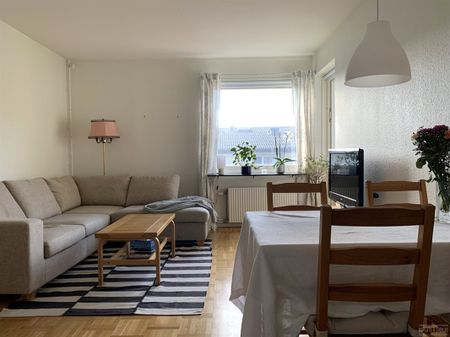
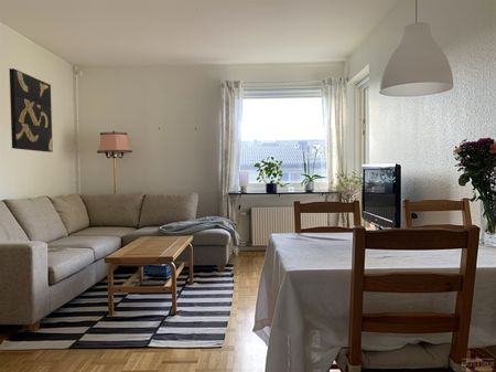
+ wall art (32, 114)
